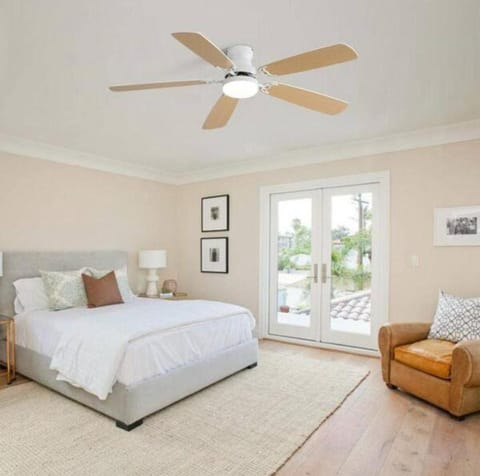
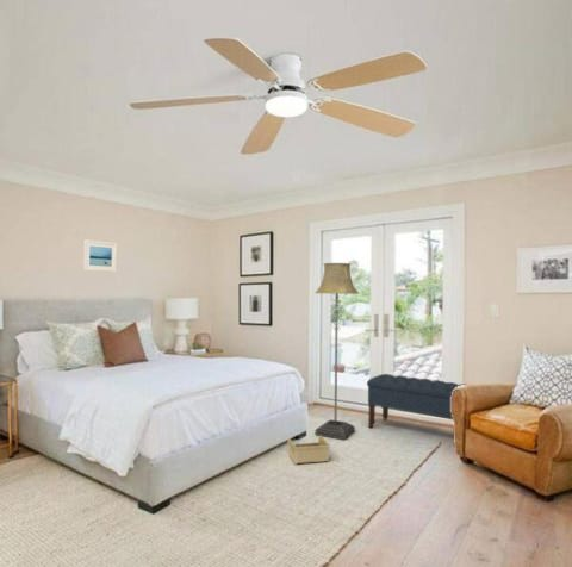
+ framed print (100, 256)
+ bench (425, 406)
+ floor lamp (336, 348)
+ storage bin (307, 448)
